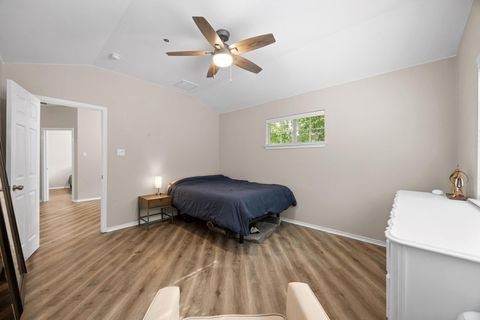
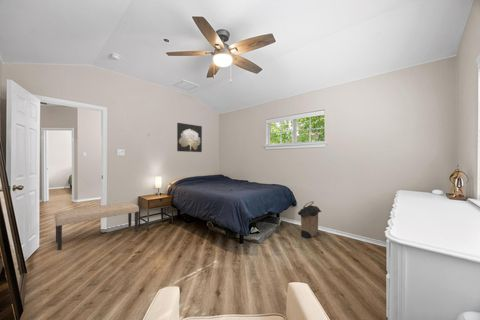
+ bench (99, 218)
+ laundry hamper (309, 216)
+ wall art (190, 138)
